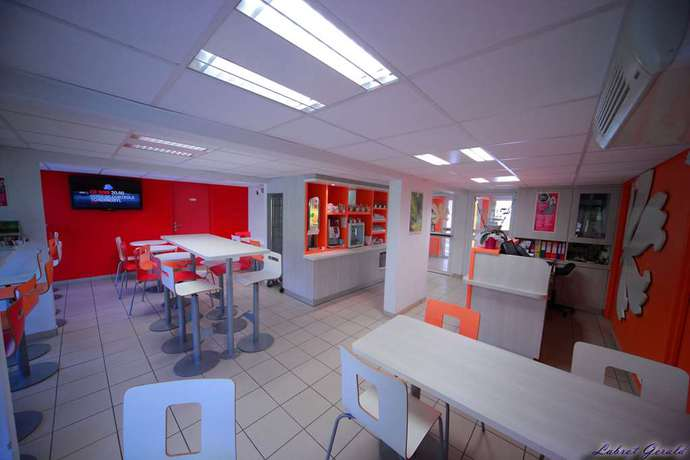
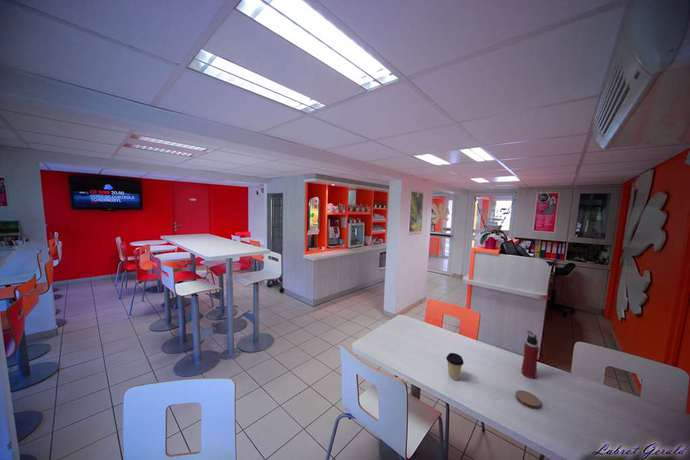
+ water bottle (530, 354)
+ coffee cup (454, 366)
+ coaster (527, 399)
